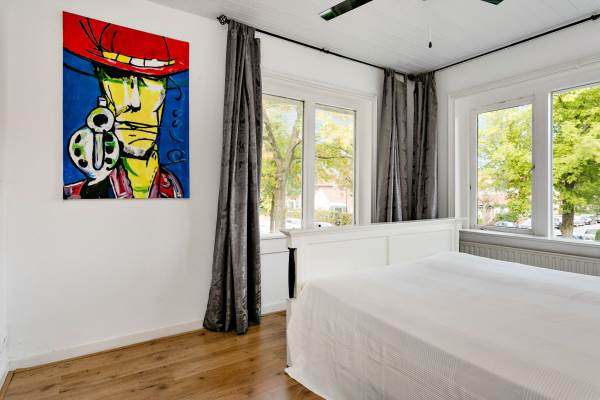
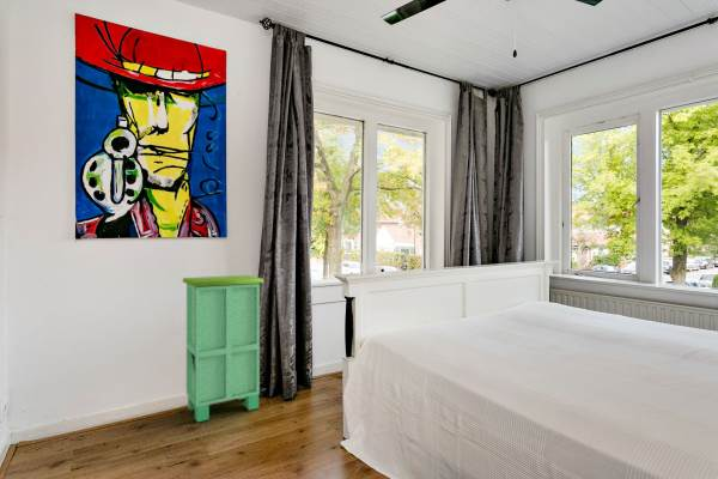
+ cabinet (223, 342)
